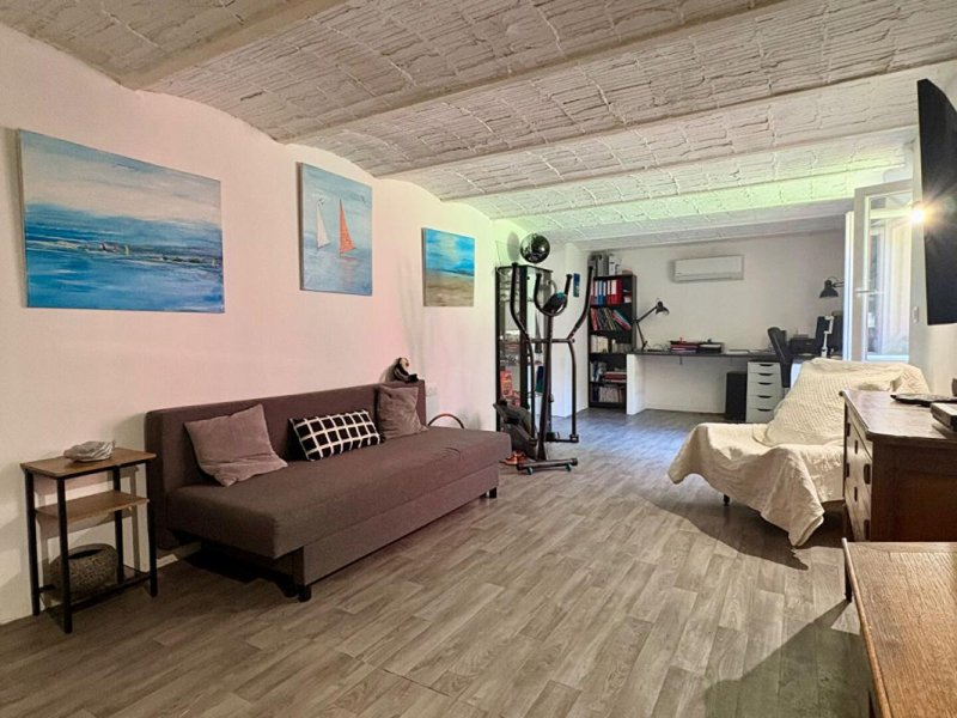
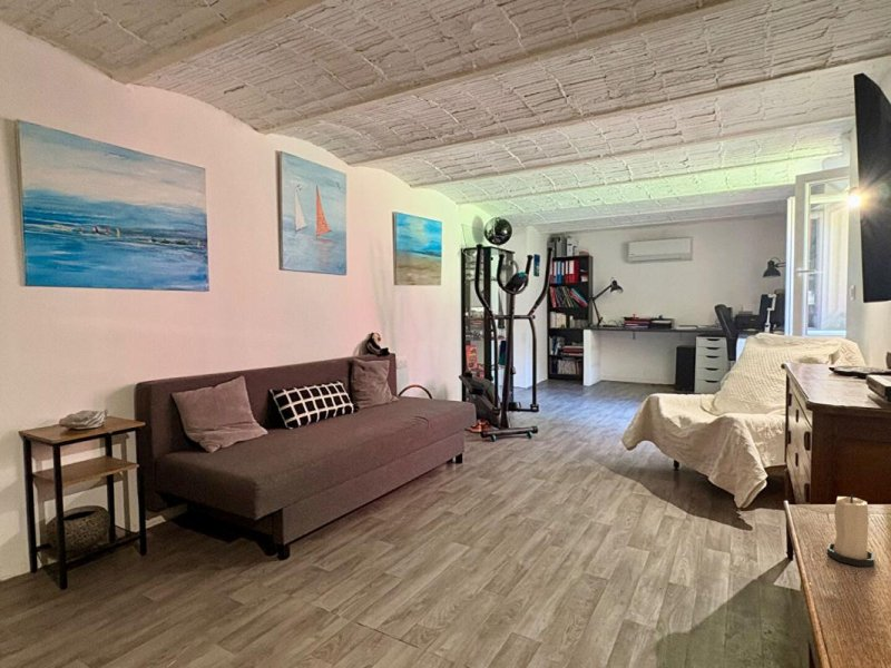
+ candle (851, 525)
